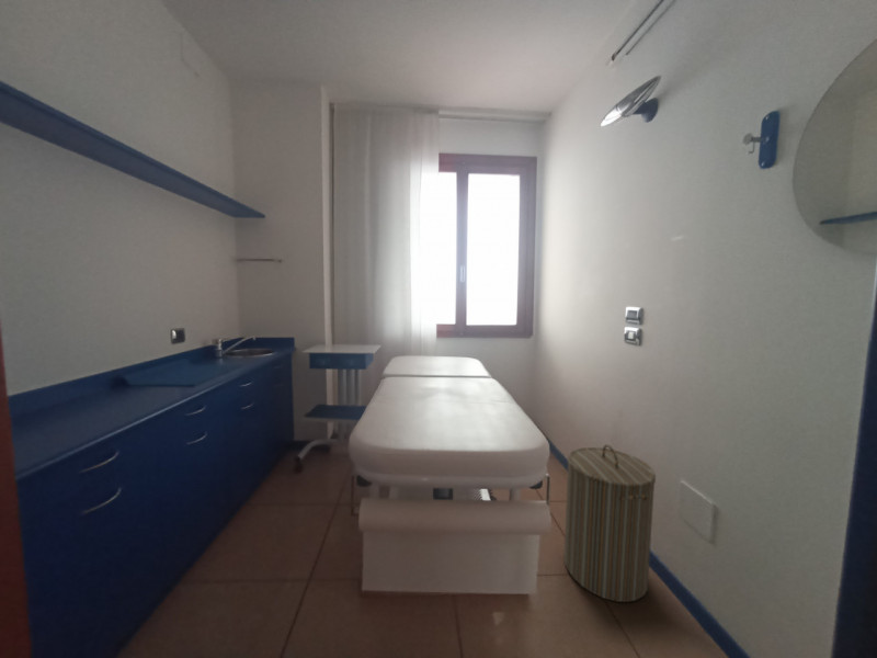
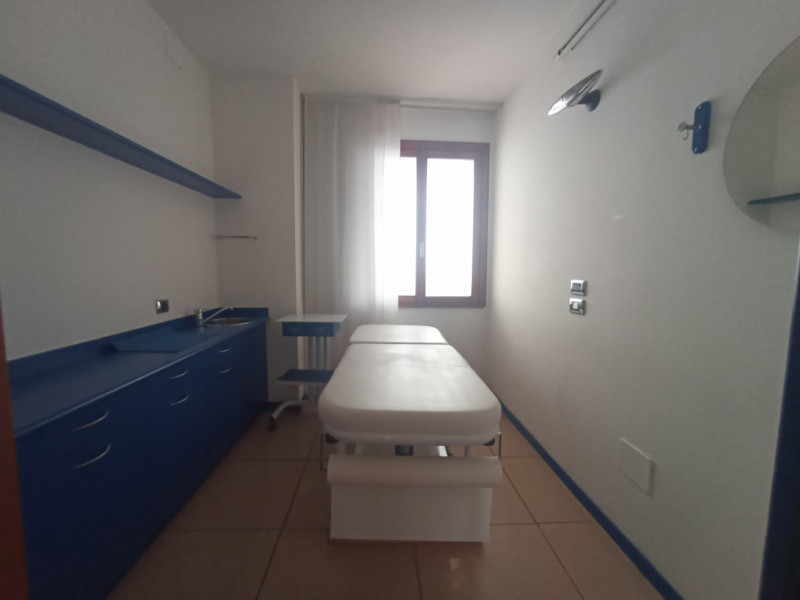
- laundry hamper (606, 509)
